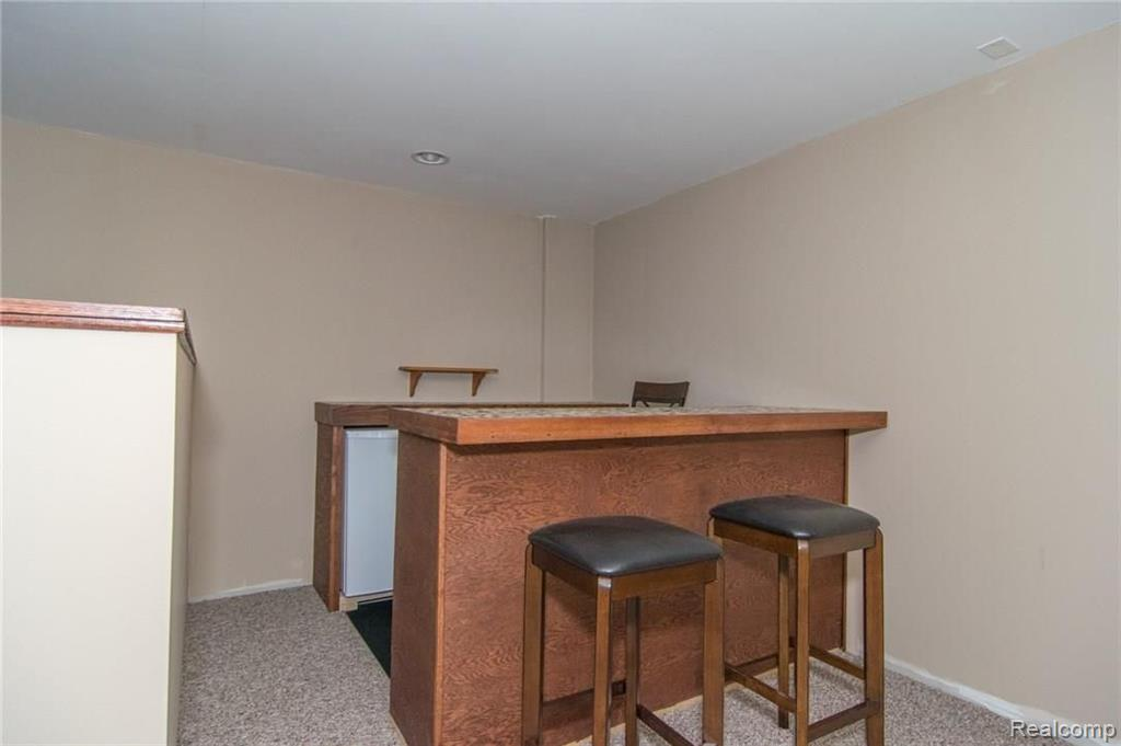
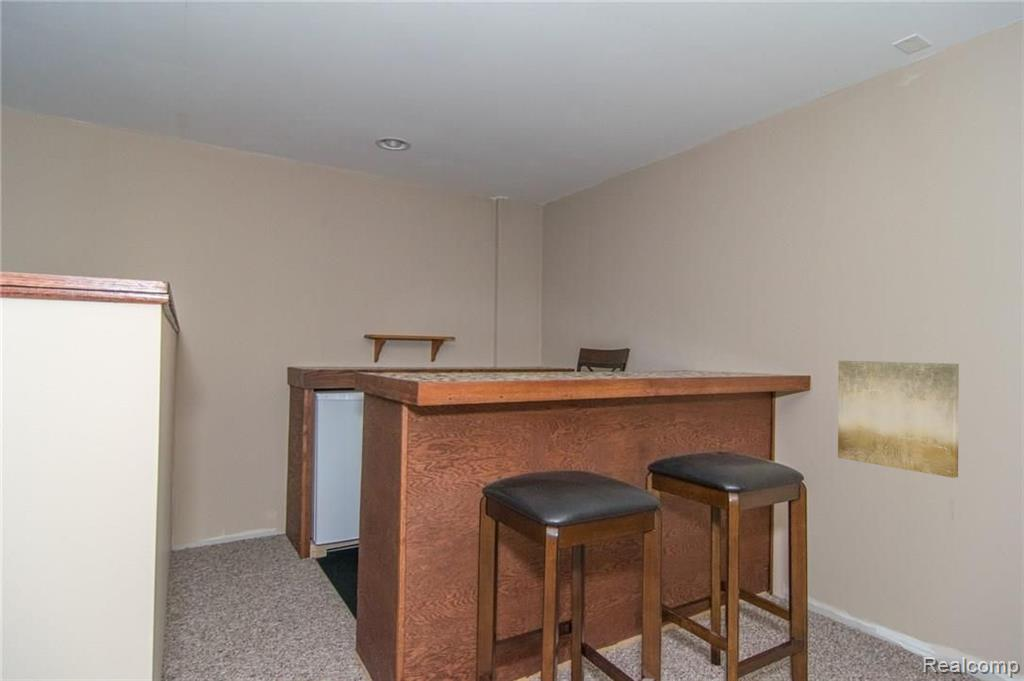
+ wall art (893, 414)
